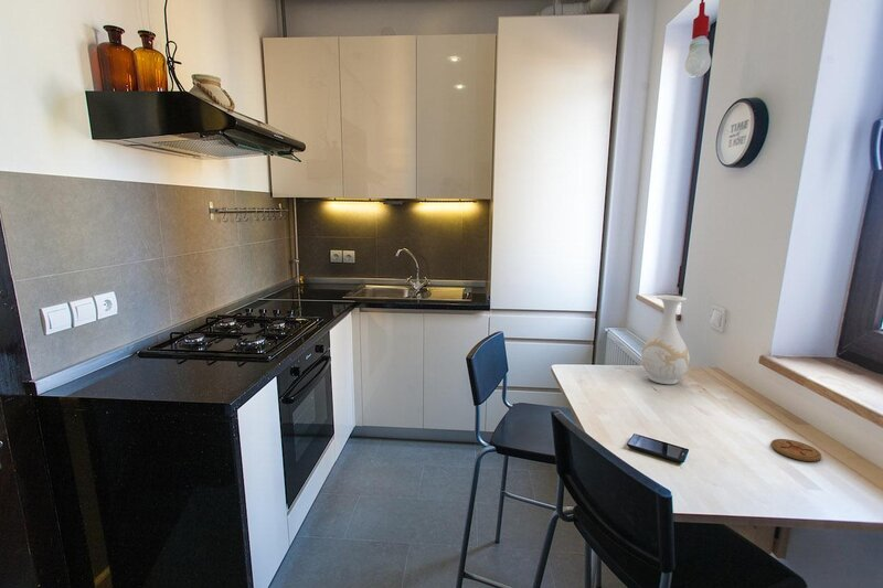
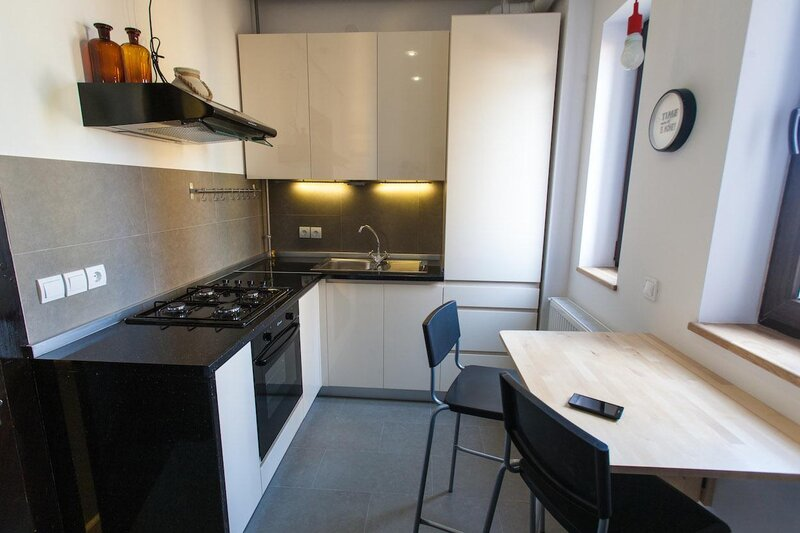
- coaster (795, 449)
- vase (667, 339)
